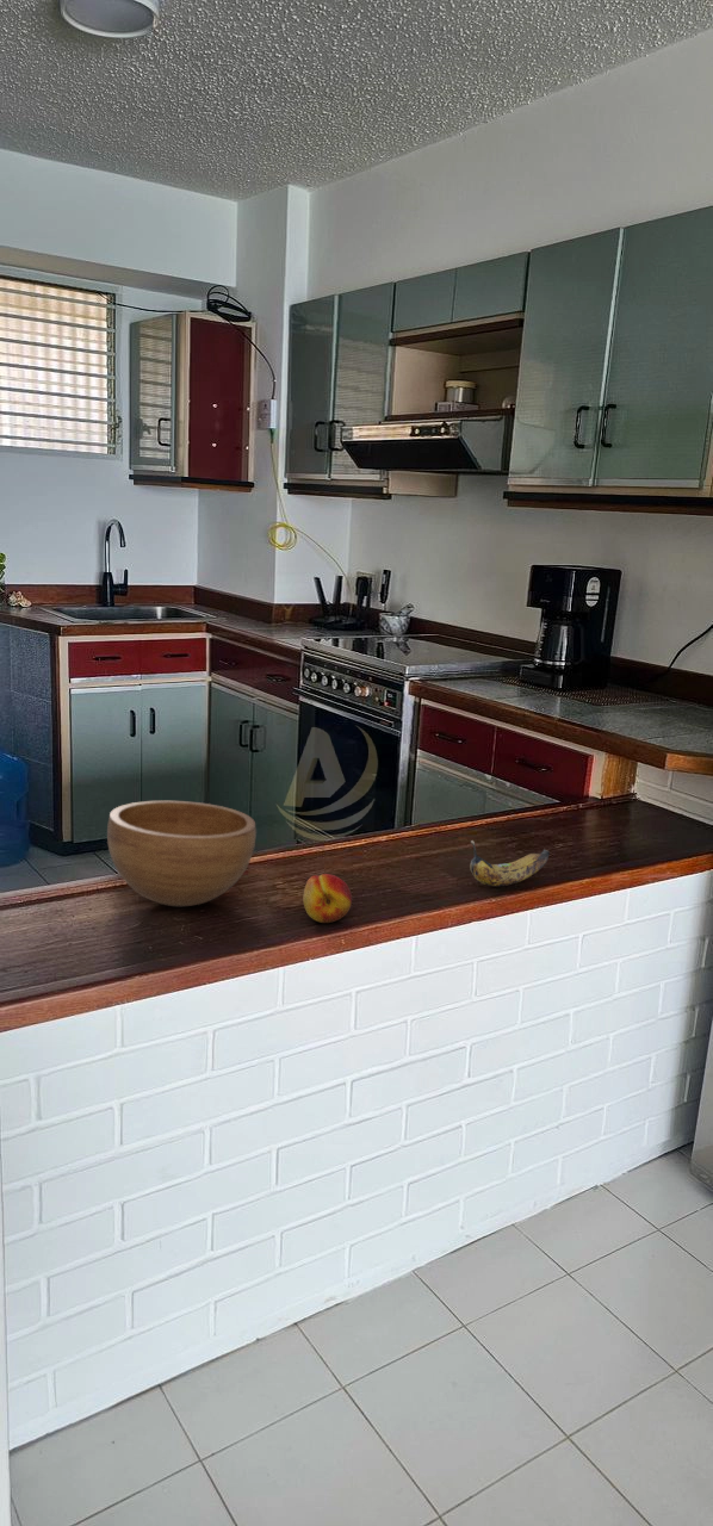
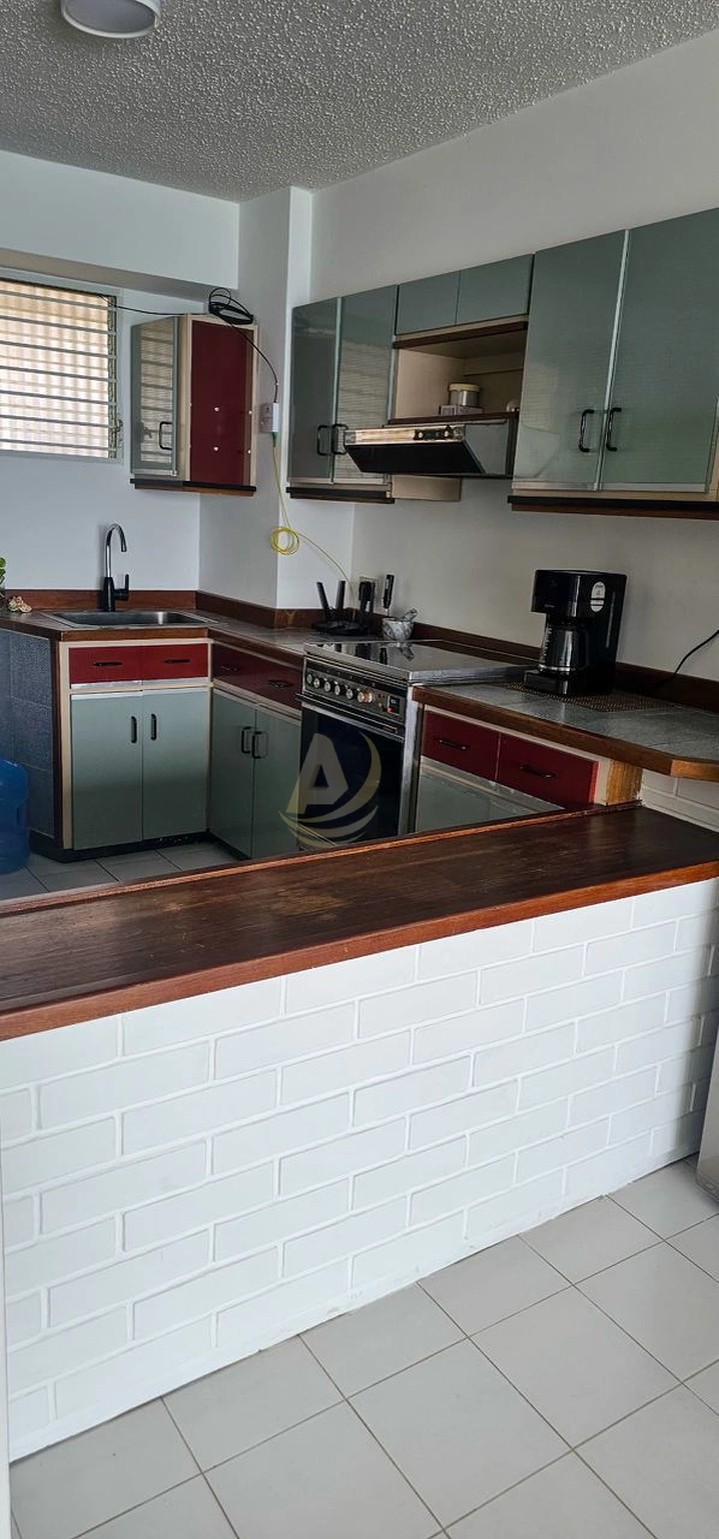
- banana (507, 863)
- bowl (181, 857)
- fruit (327, 897)
